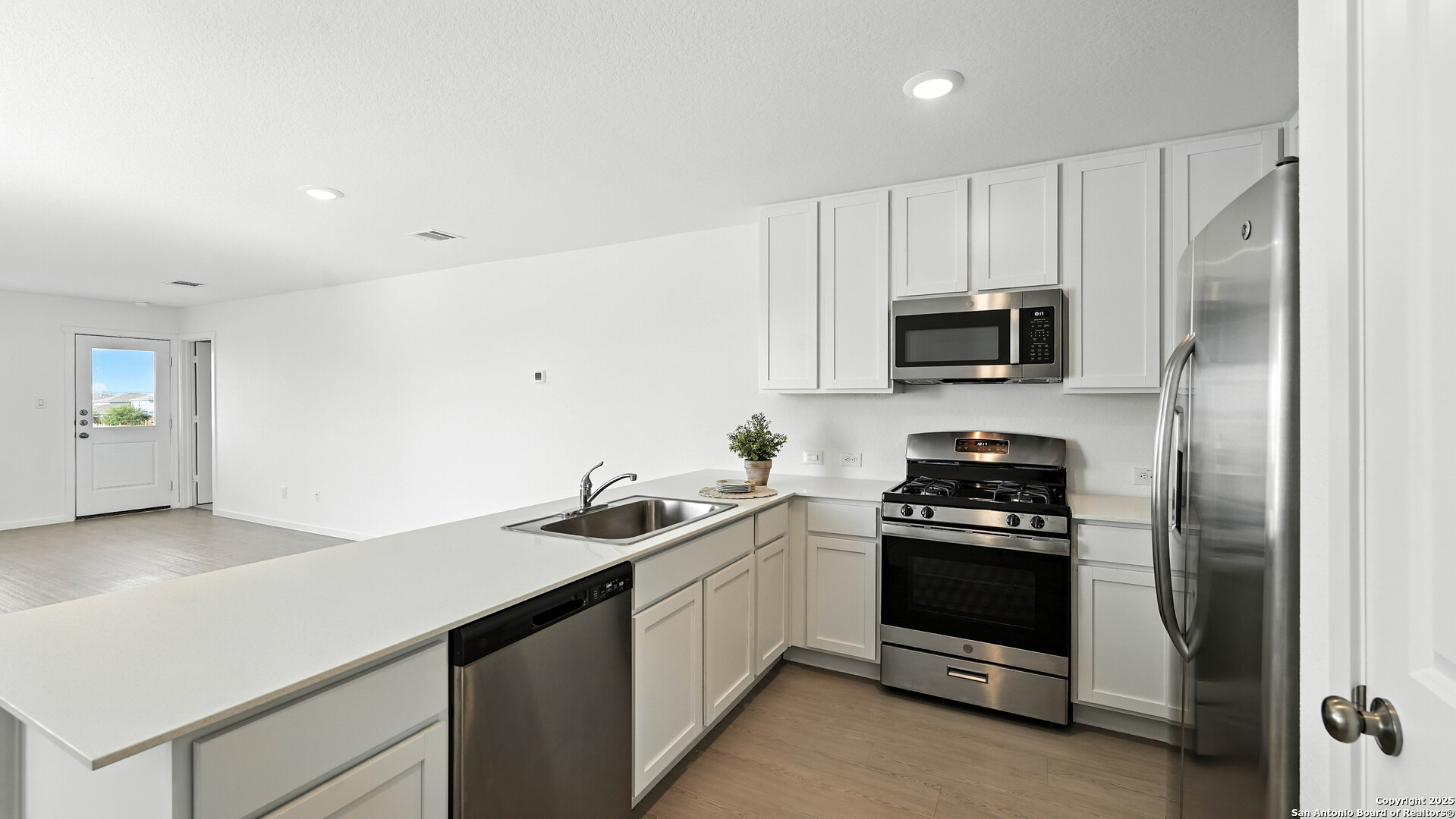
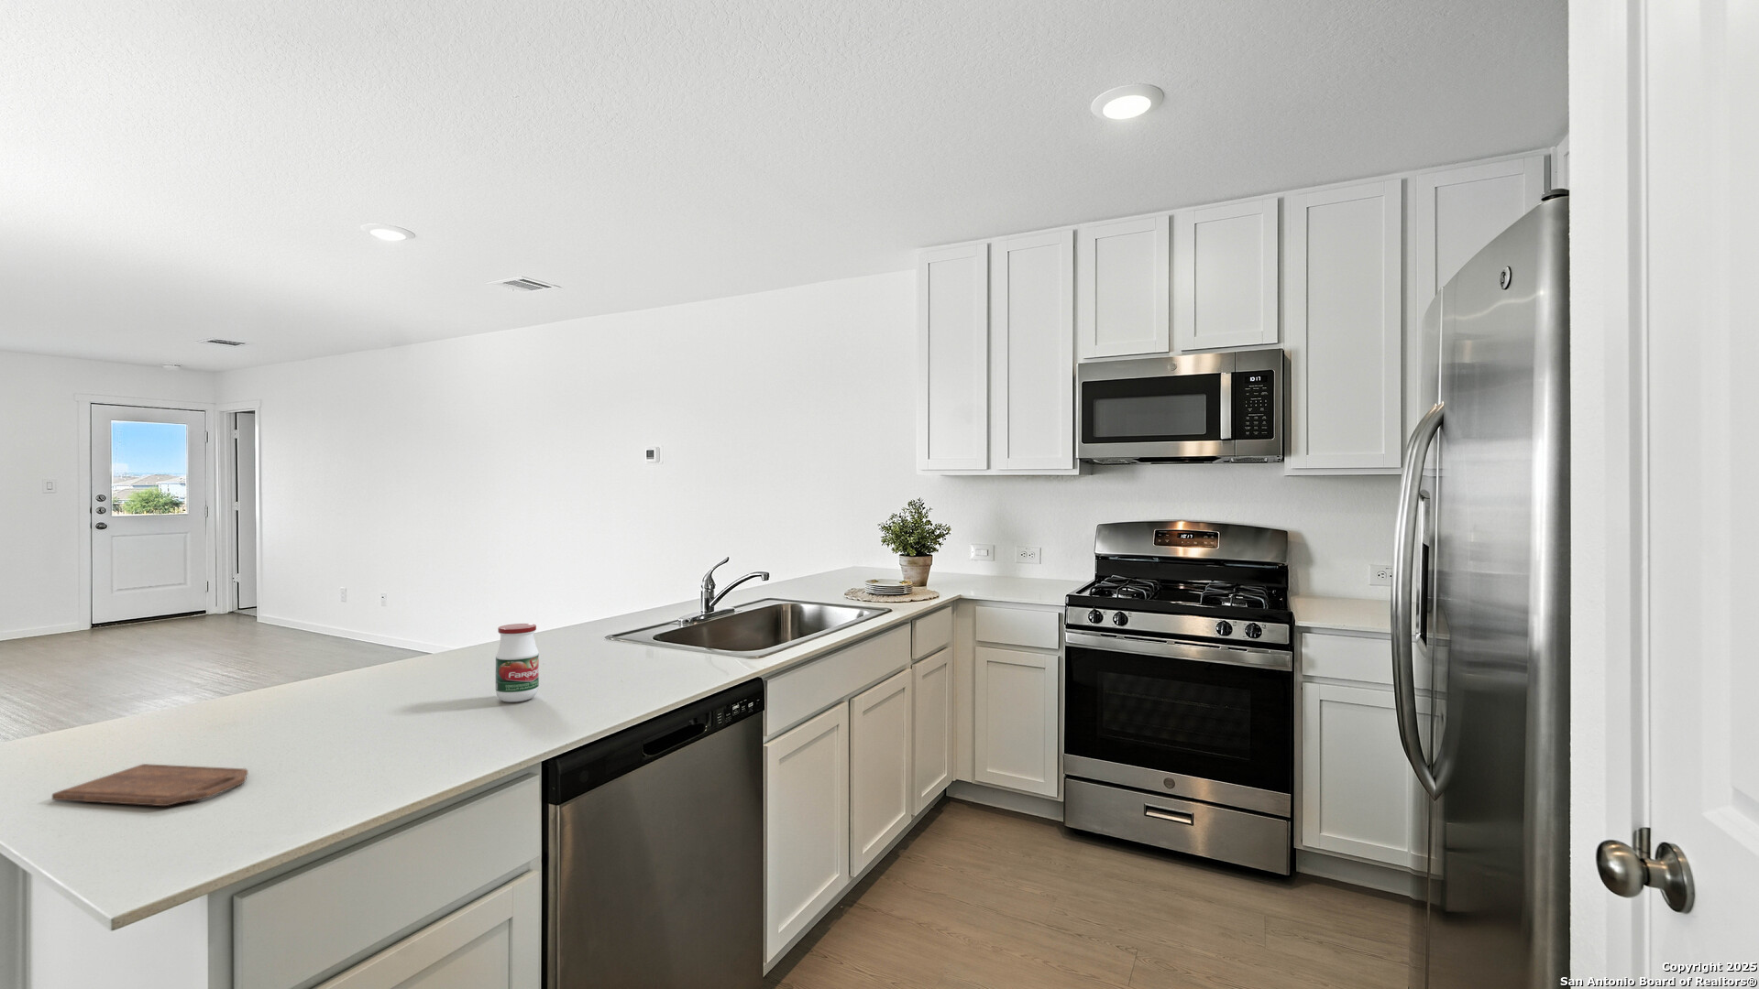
+ cutting board (162, 784)
+ jar (517, 662)
